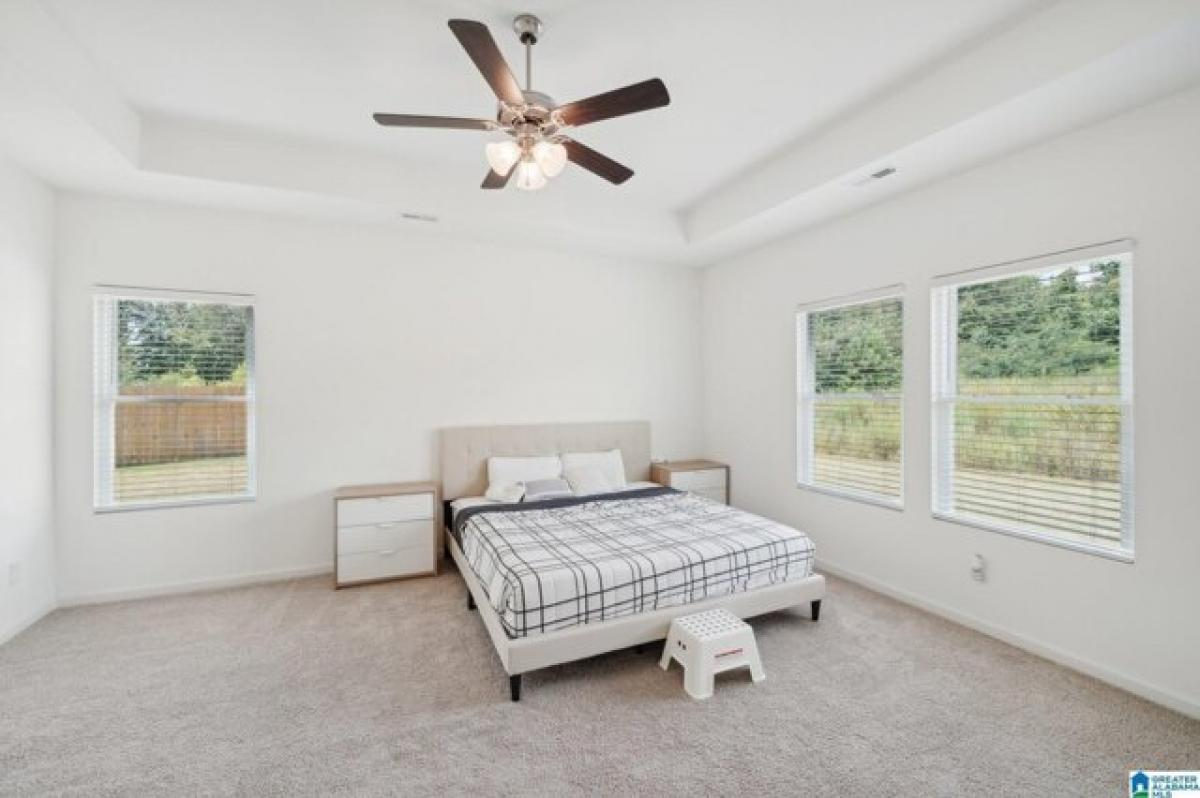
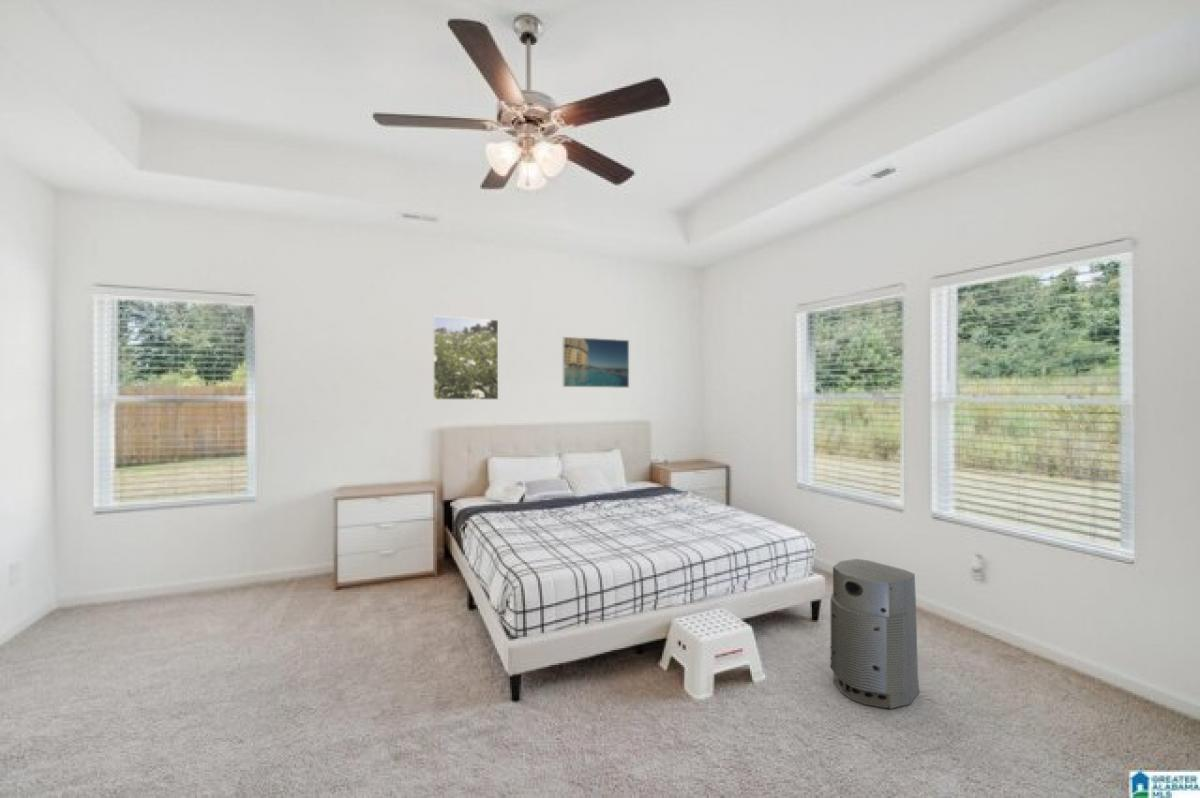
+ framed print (596, 362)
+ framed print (466, 358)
+ air purifier (871, 629)
